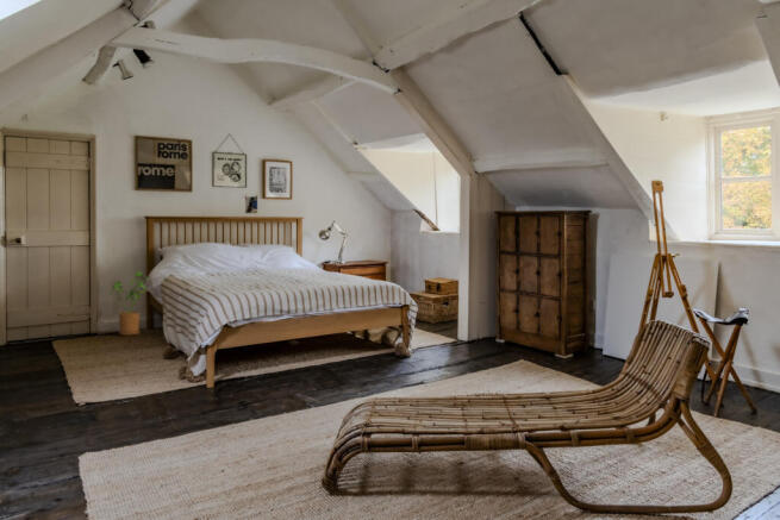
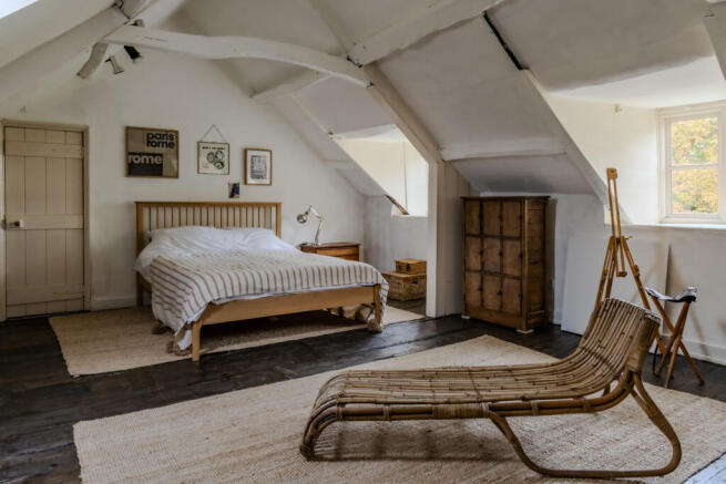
- house plant (131, 302)
